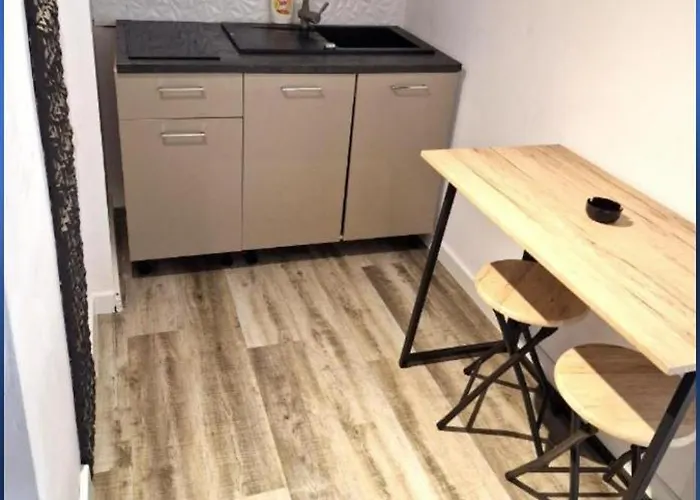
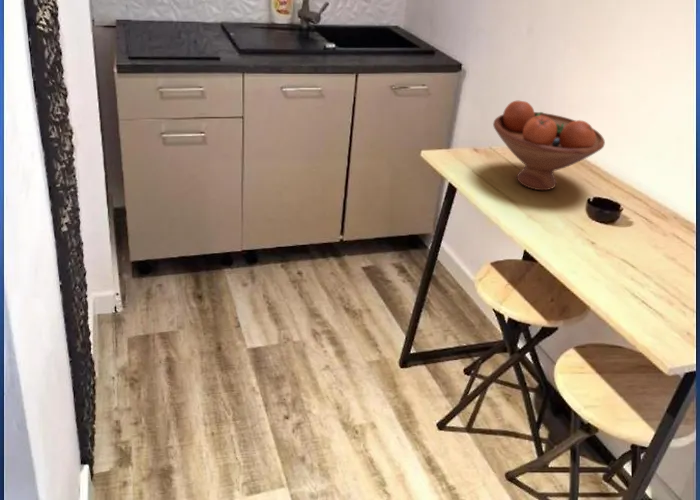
+ fruit bowl (544, 146)
